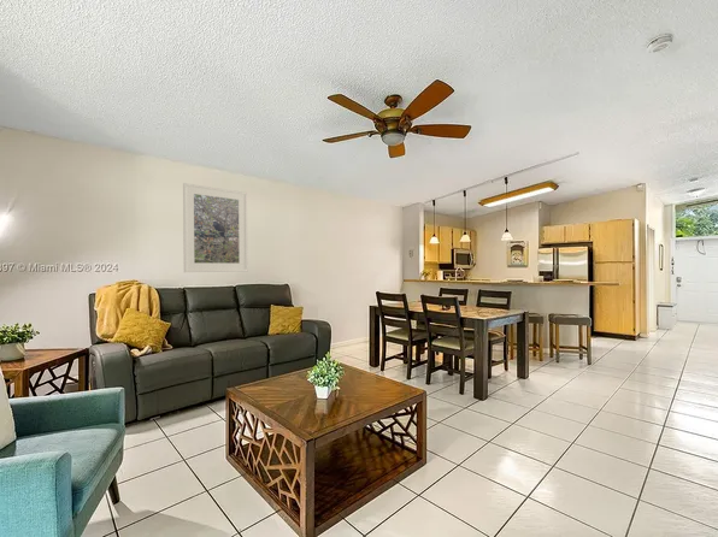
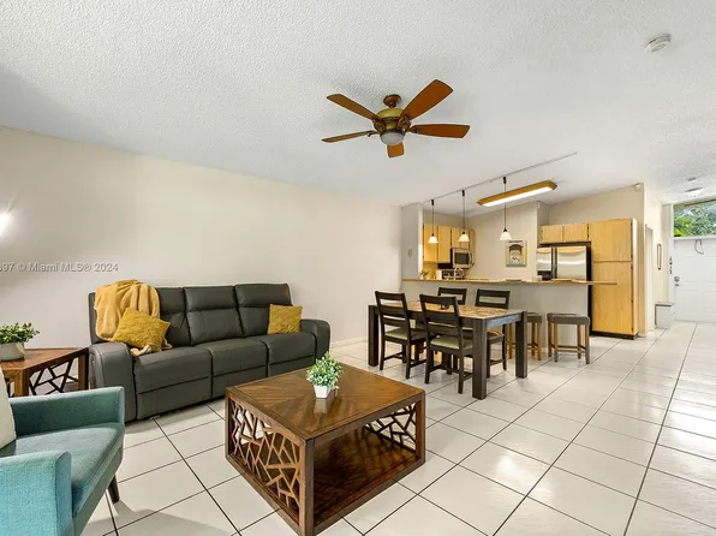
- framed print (217, 230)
